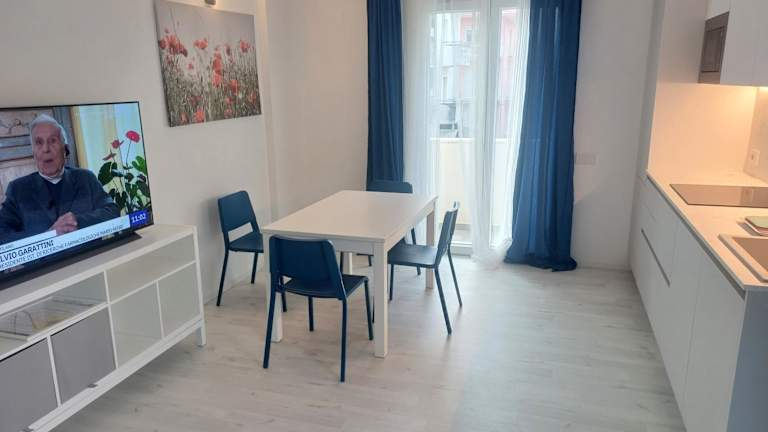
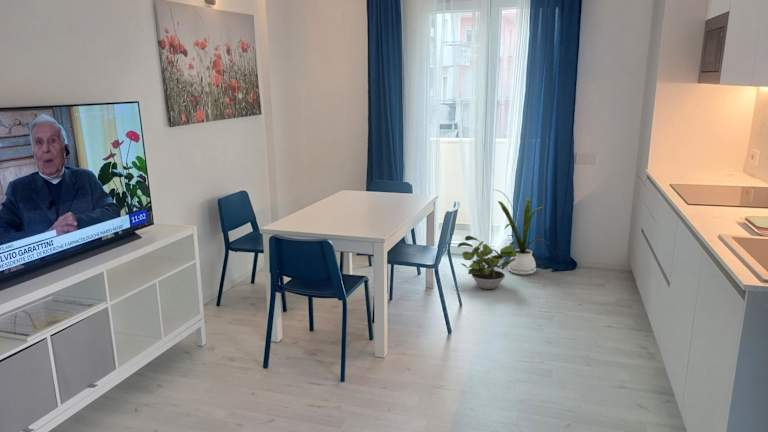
+ potted plant (486, 261)
+ house plant (519, 229)
